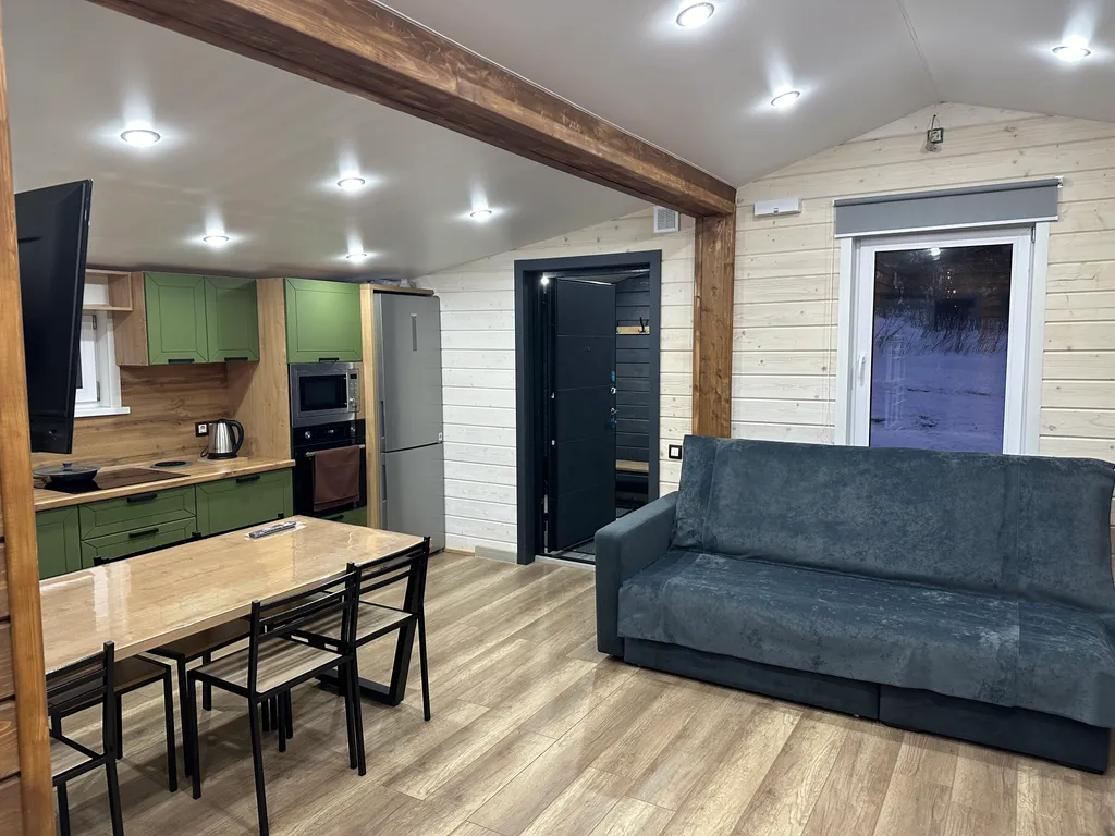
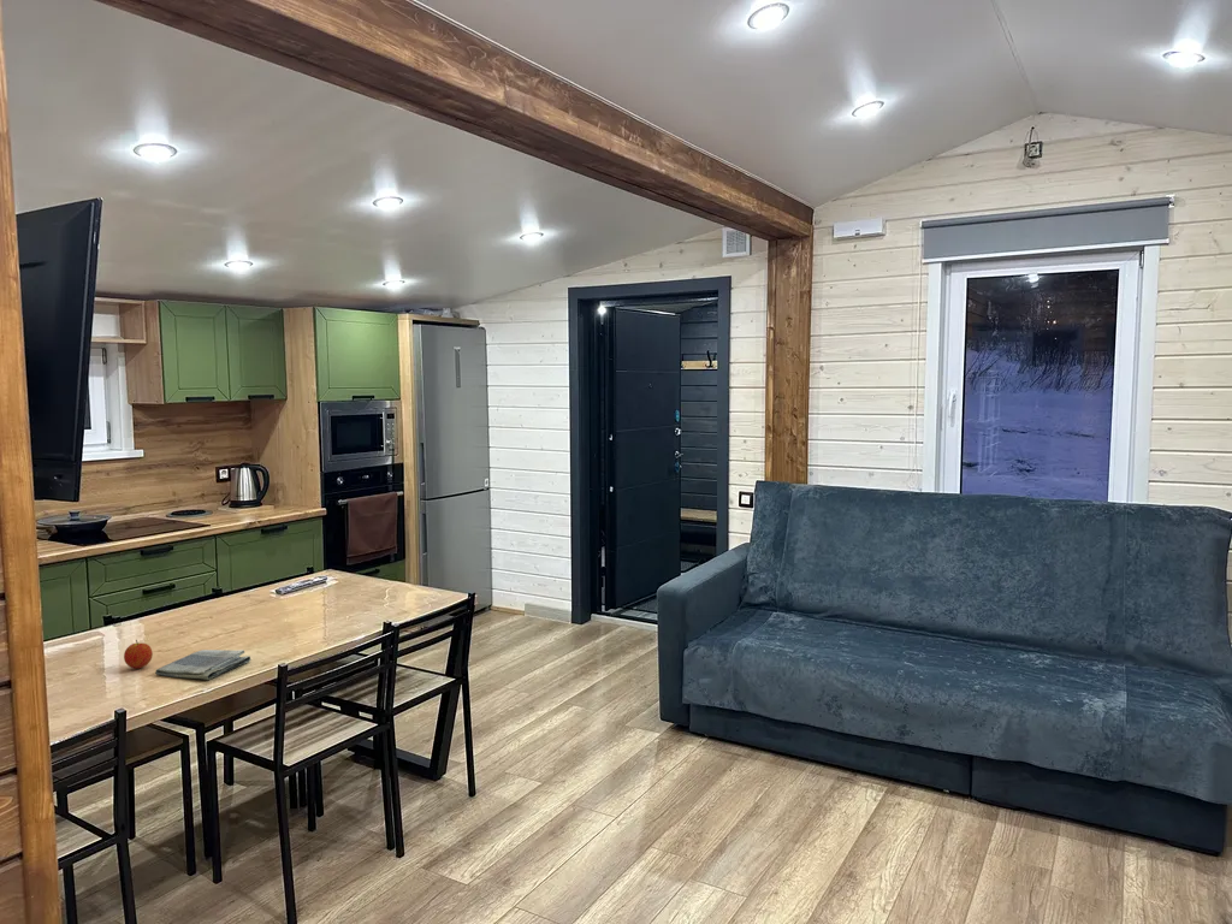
+ dish towel (205, 662)
+ fruit (137, 653)
